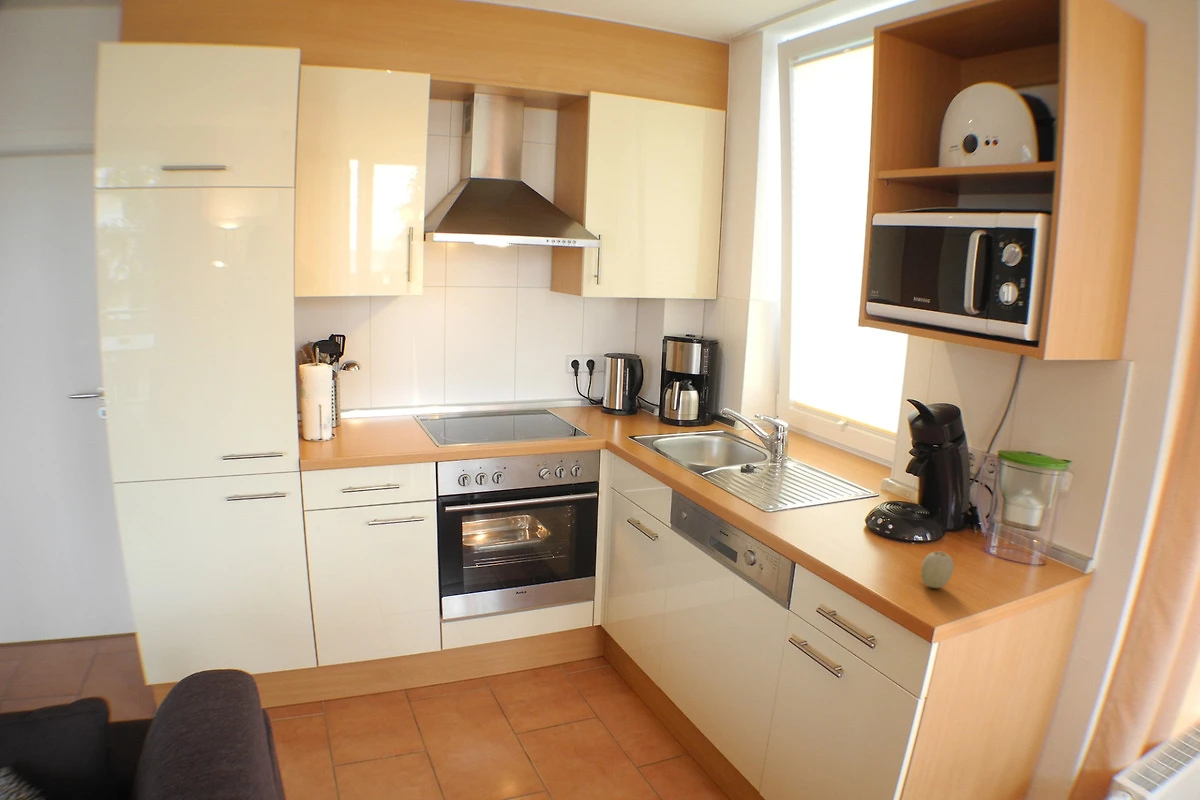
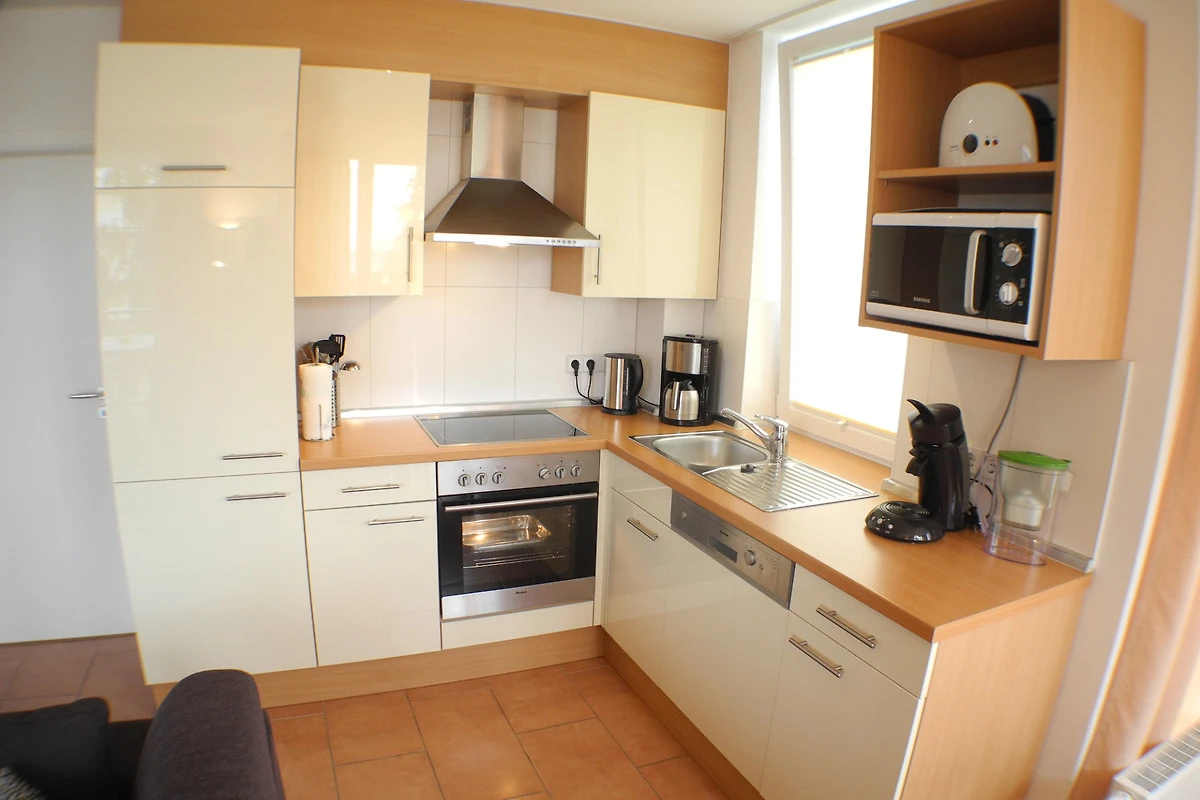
- fruit (937, 570)
